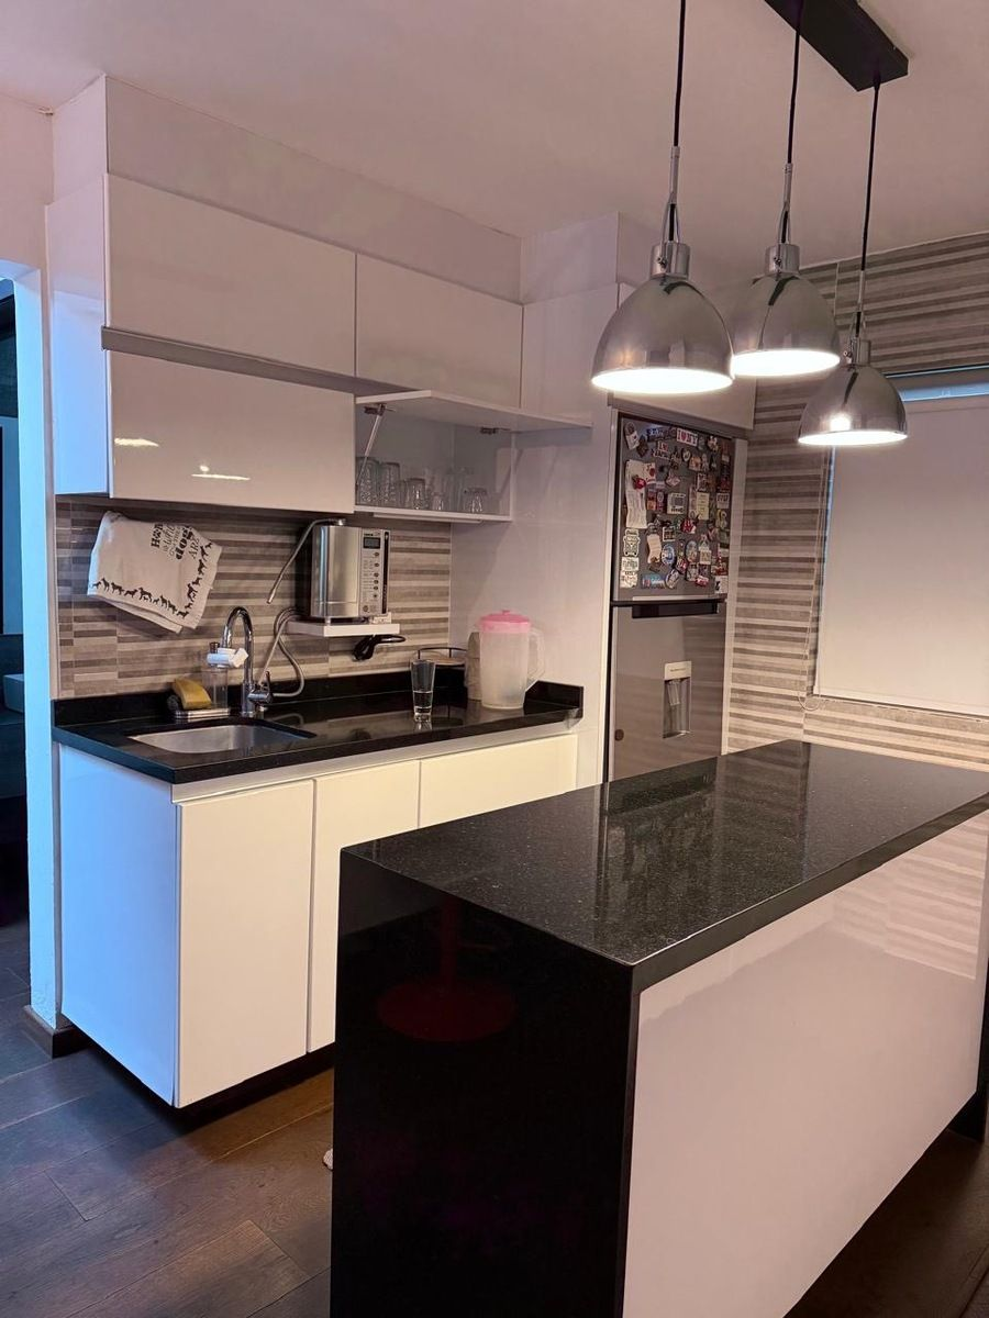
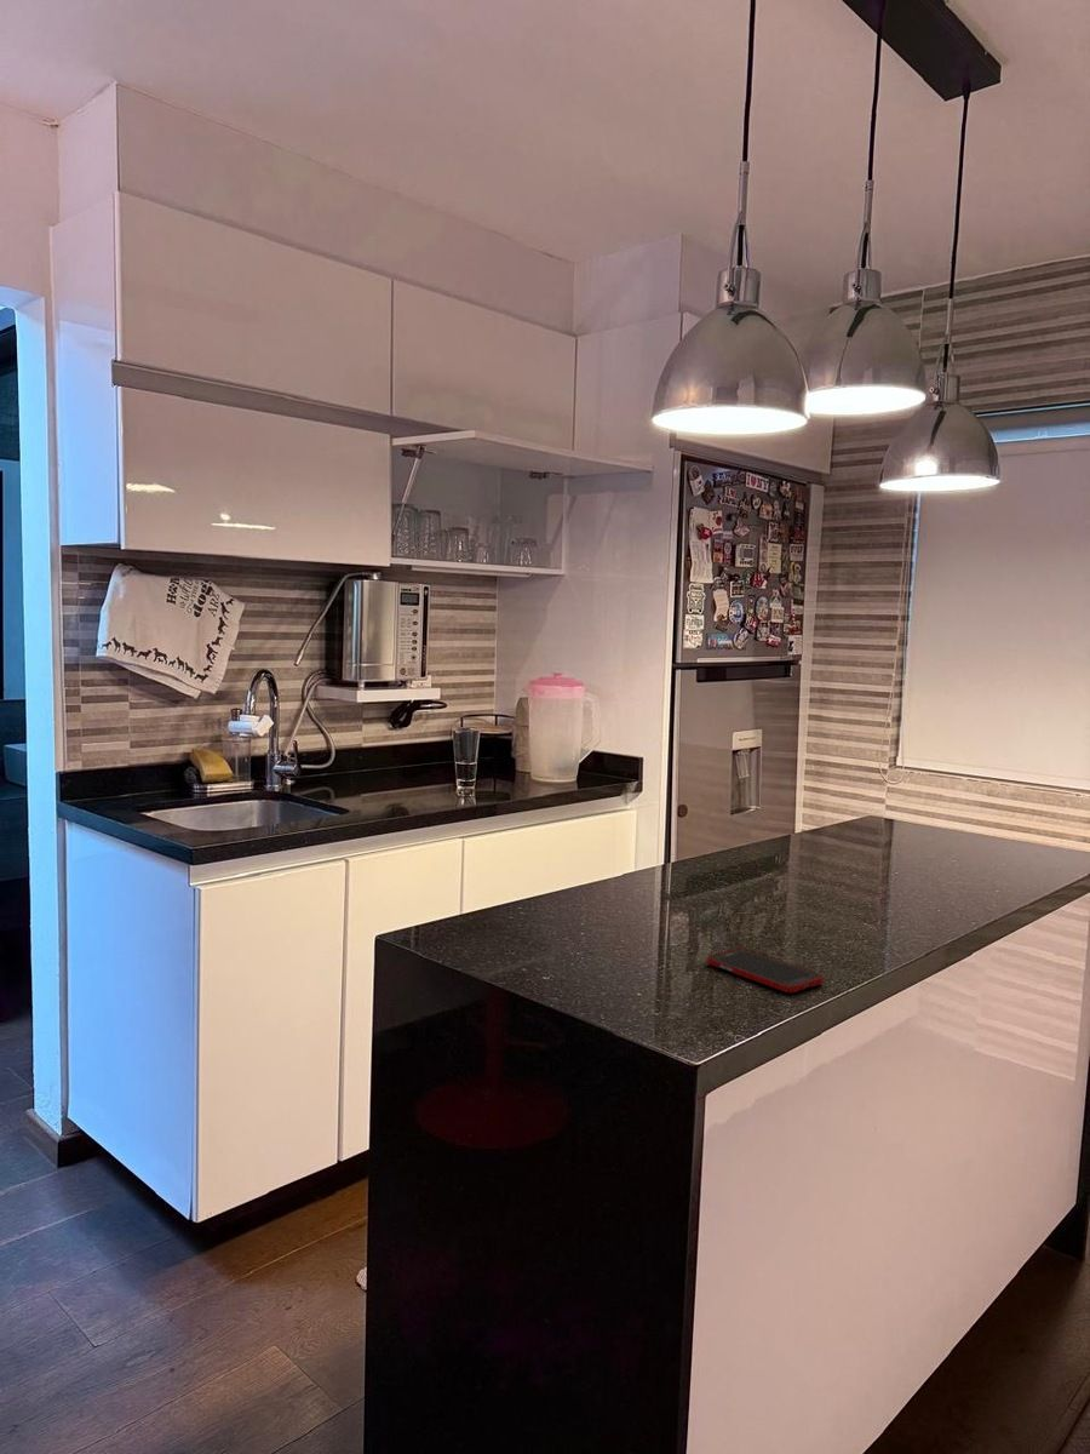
+ cell phone (763, 969)
